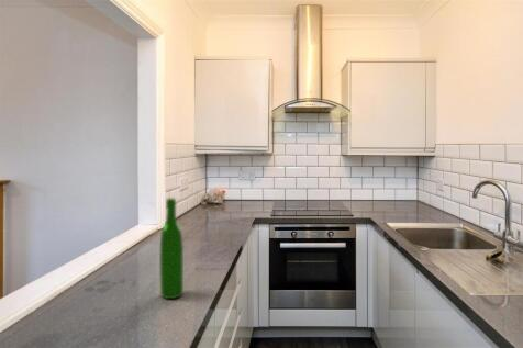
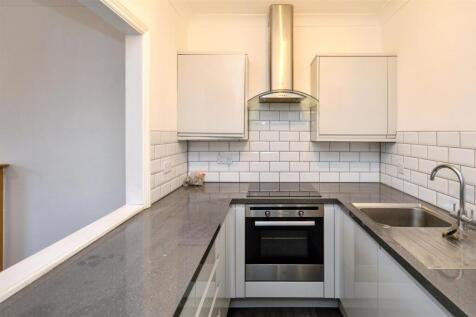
- wine bottle (171, 246)
